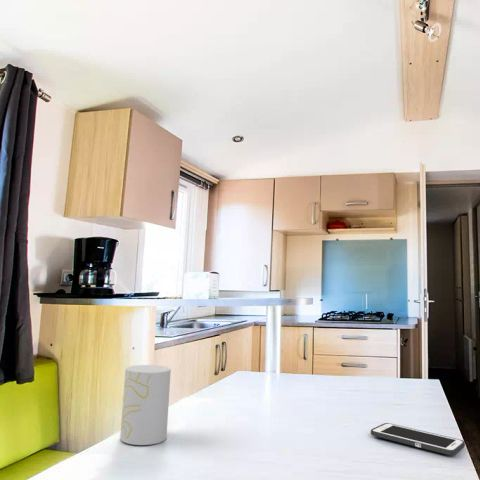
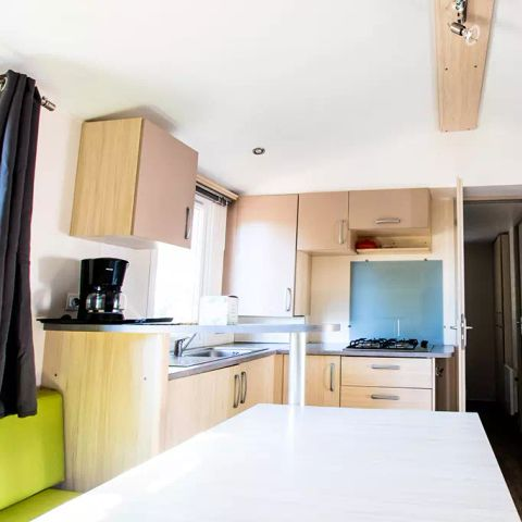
- cell phone (416, 438)
- cup (145, 402)
